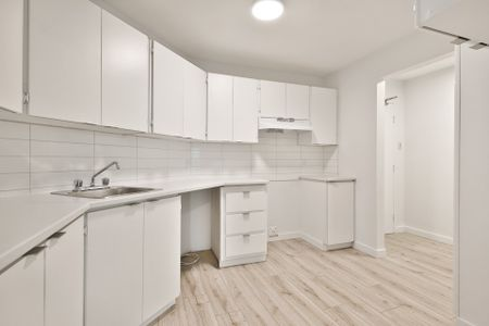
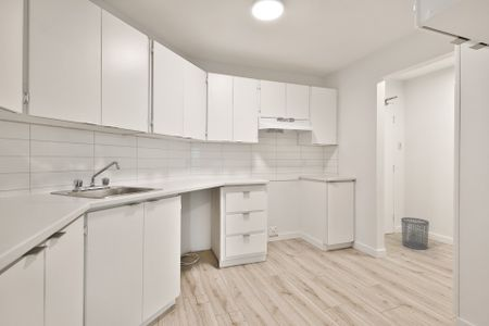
+ waste bin (414, 233)
